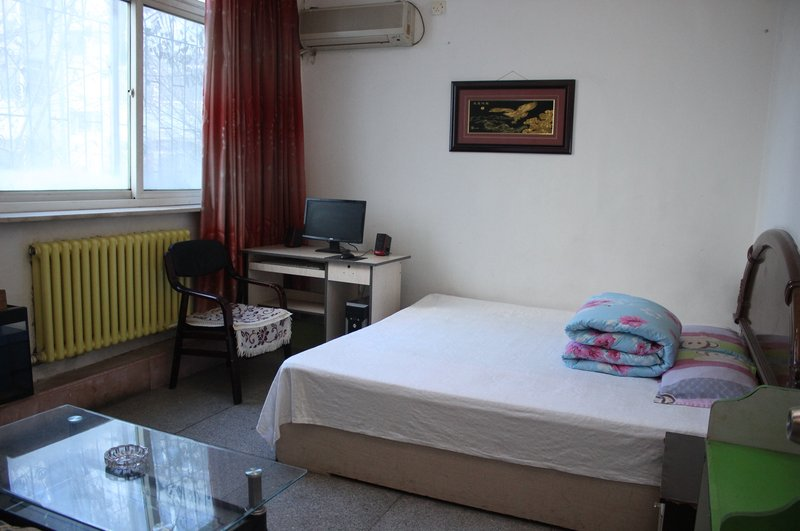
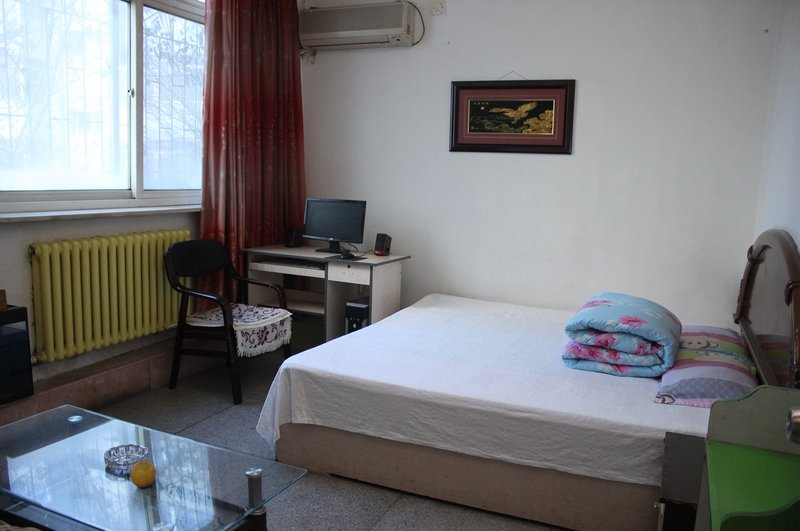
+ fruit (143, 473)
